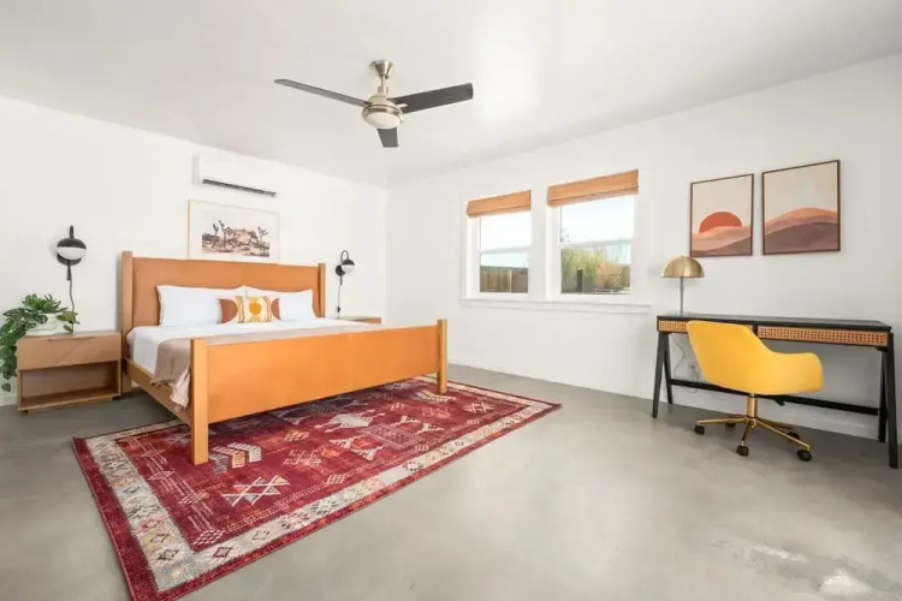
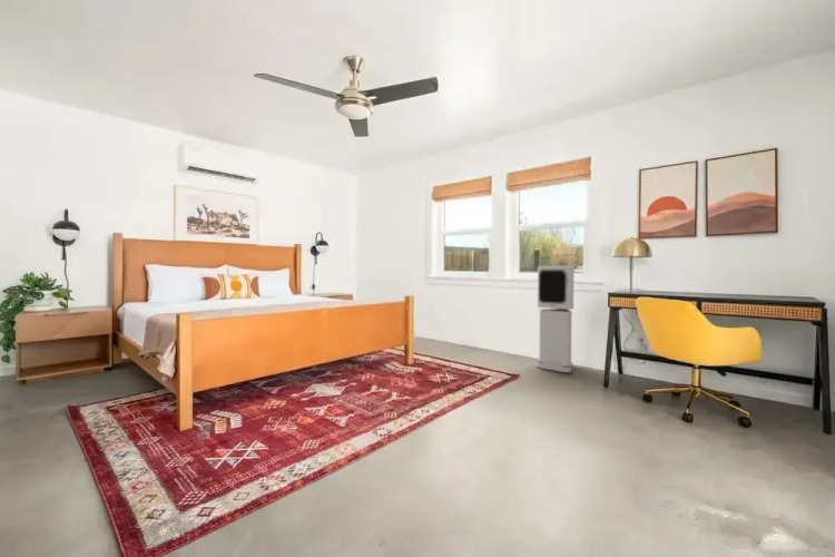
+ air purifier (559, 316)
